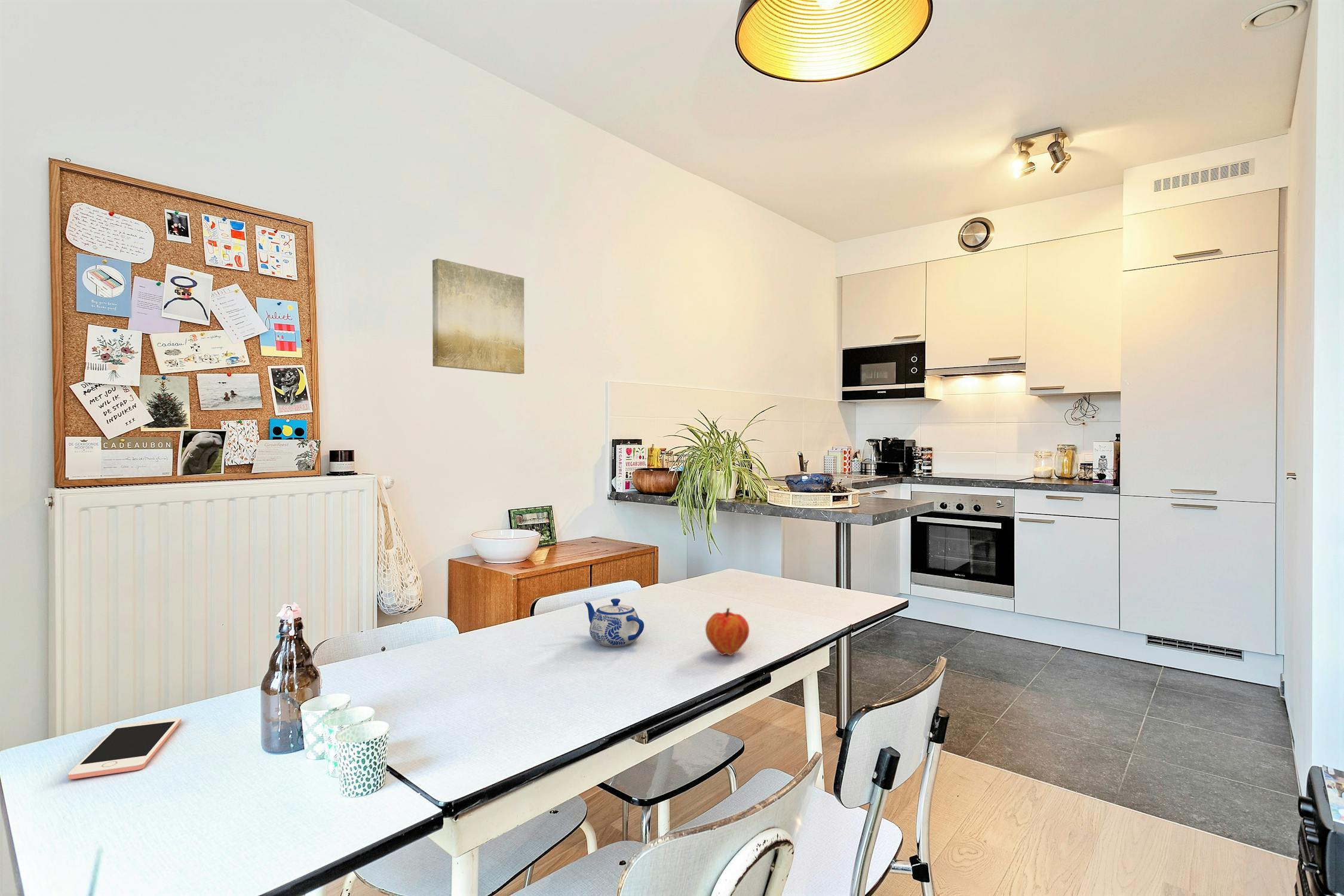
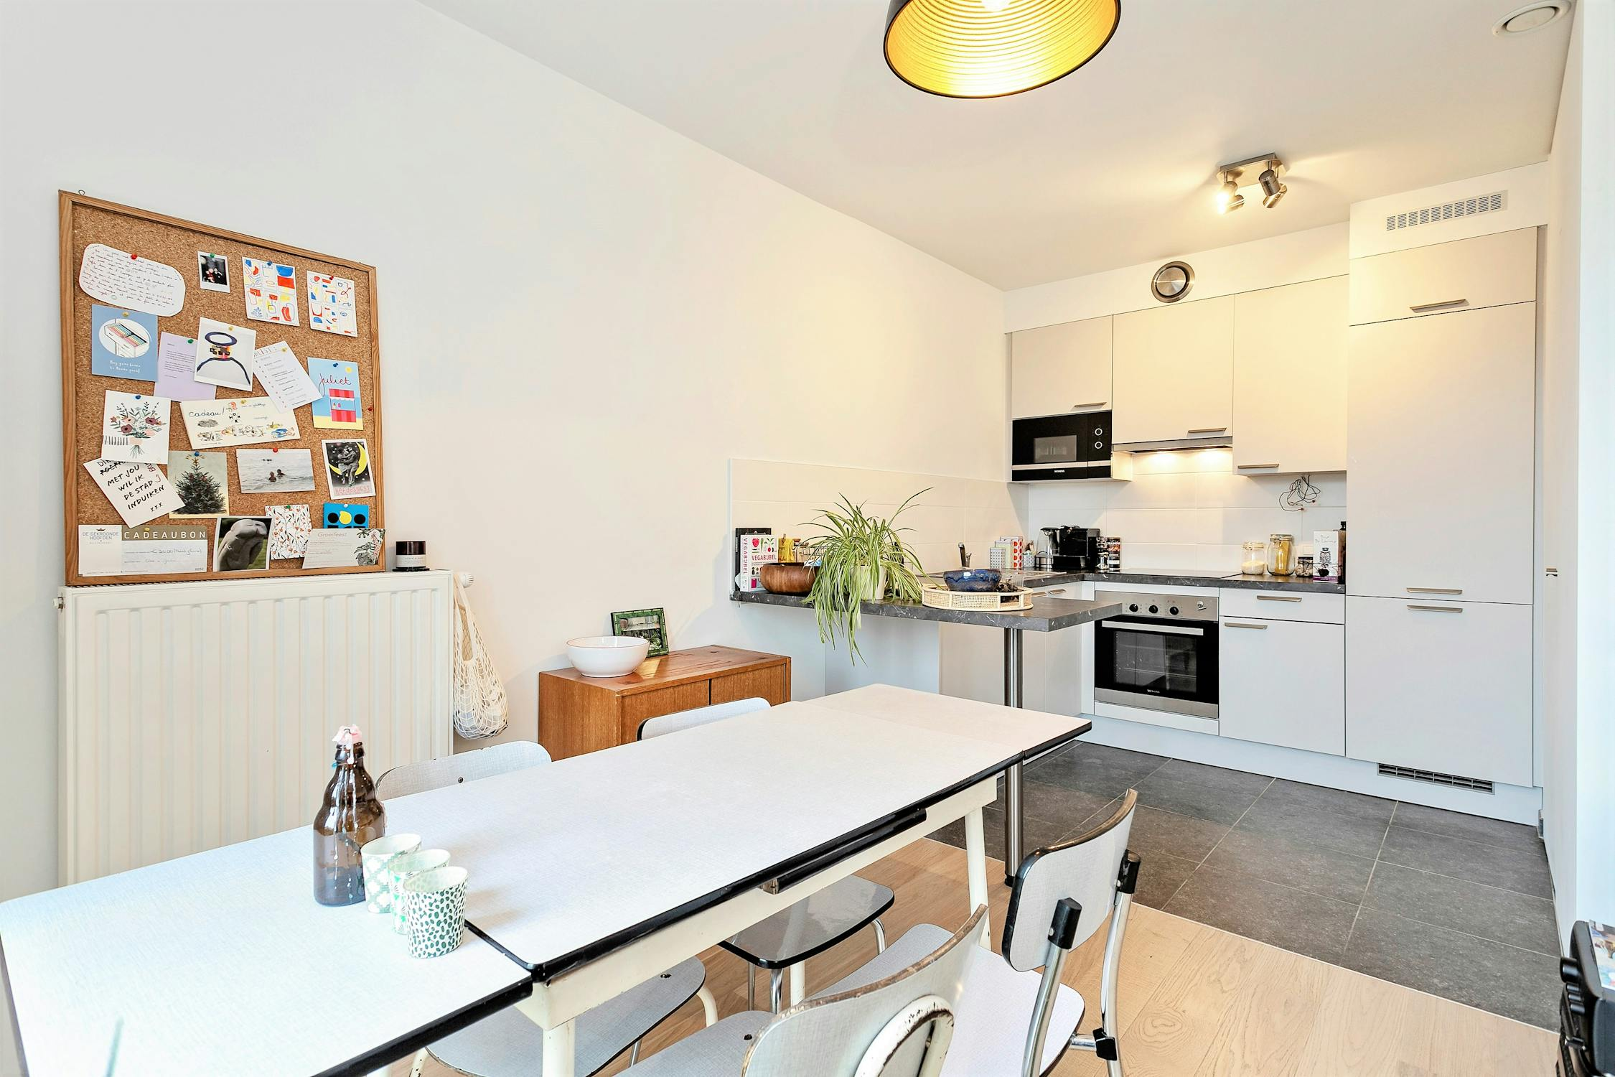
- teapot (612, 619)
- wall art (480, 320)
- fruit (727, 630)
- cell phone (130, 745)
